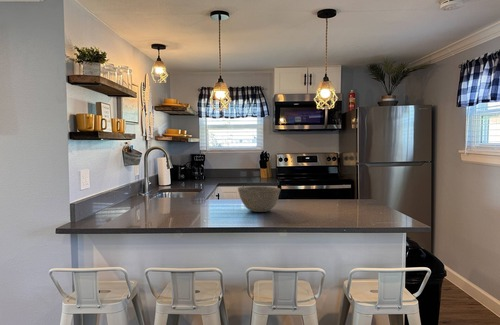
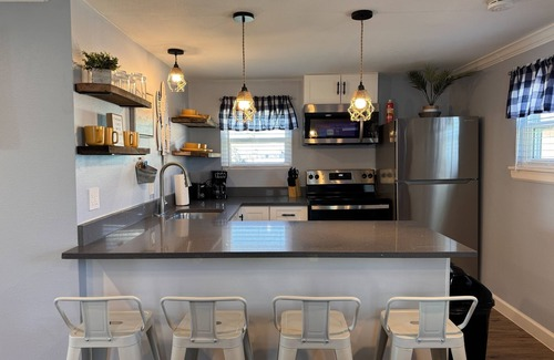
- bowl (259, 199)
